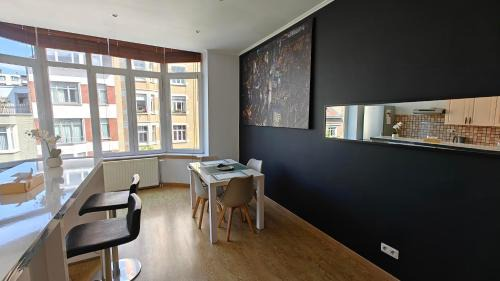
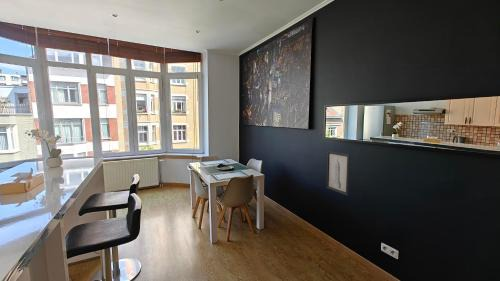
+ wall art (337, 172)
